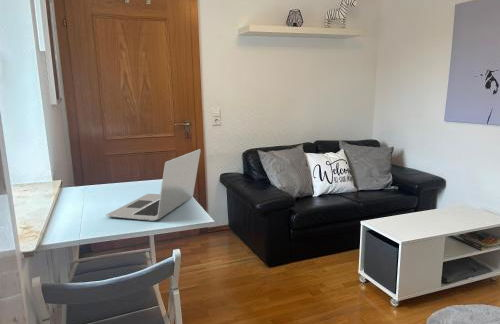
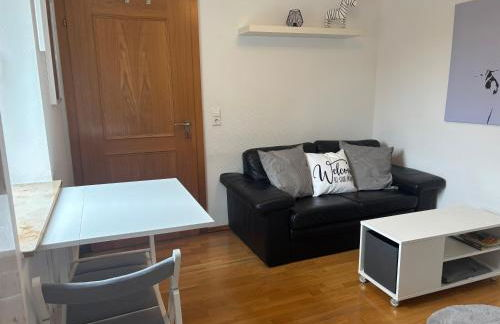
- laptop (162, 180)
